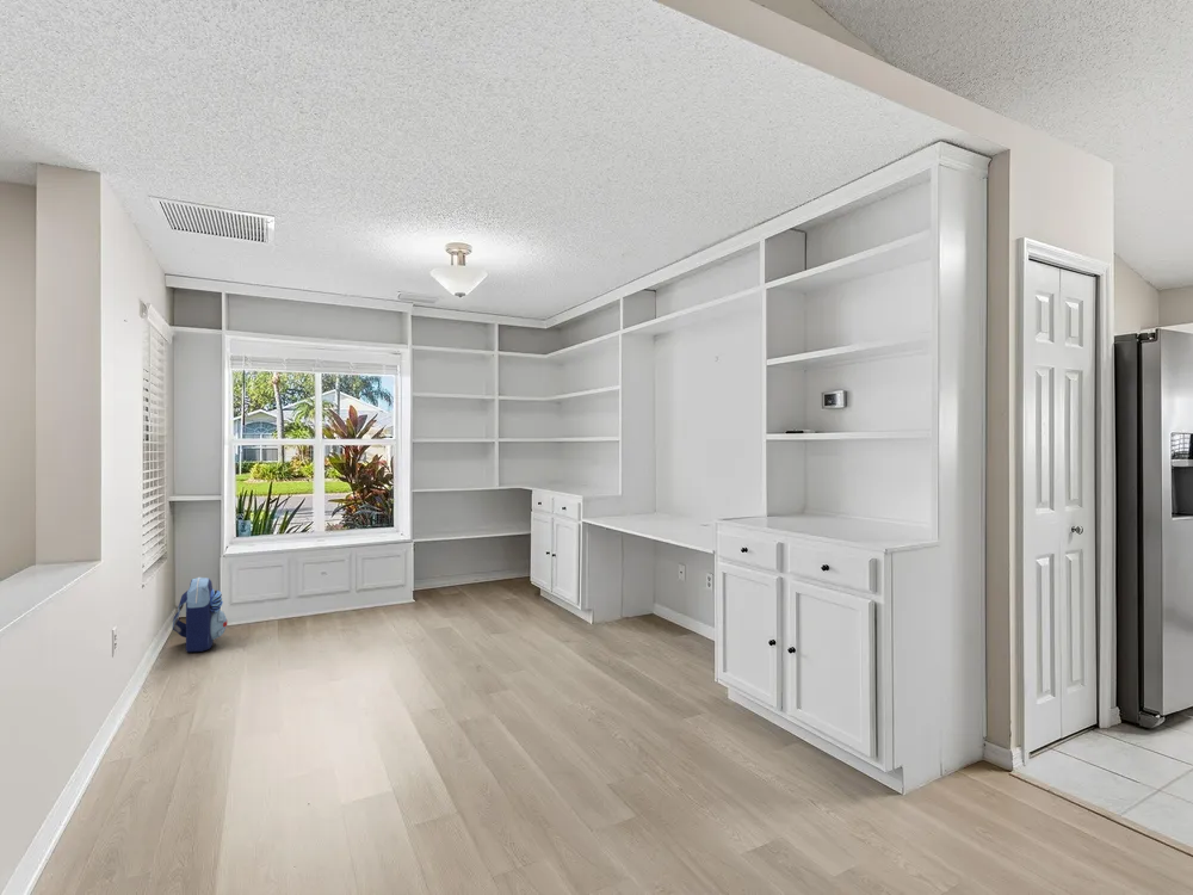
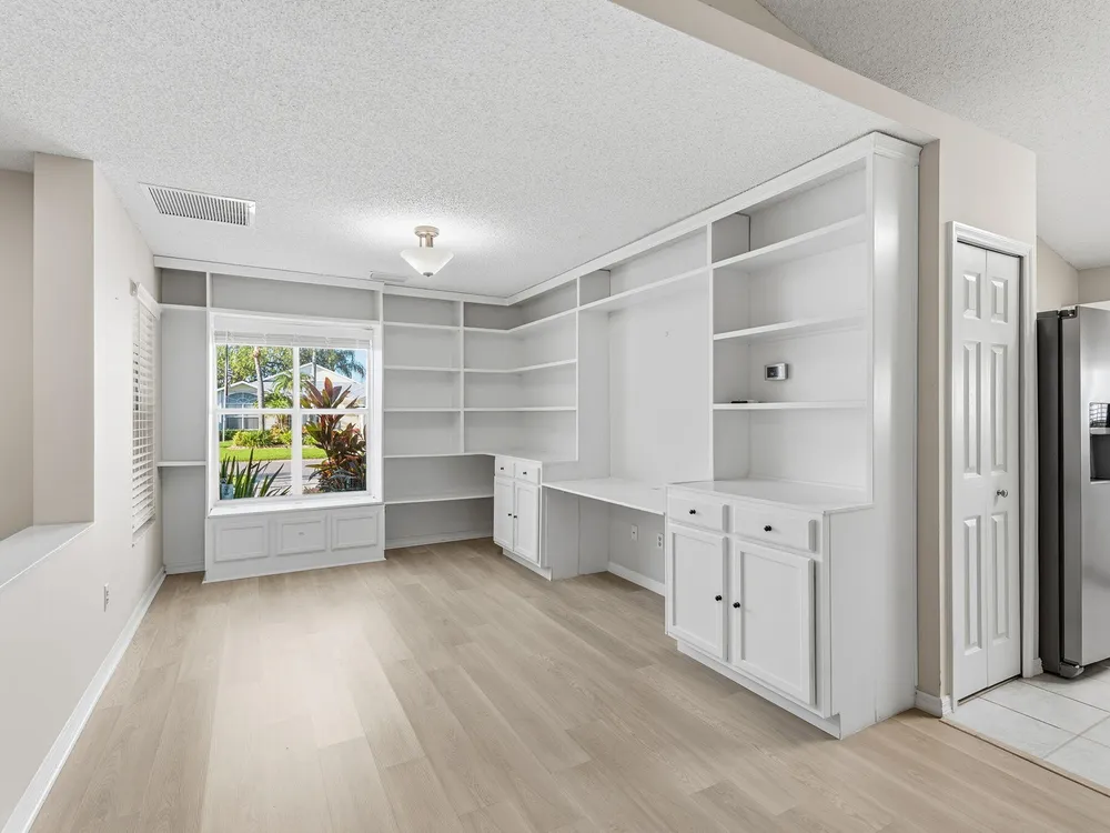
- backpack (199, 611)
